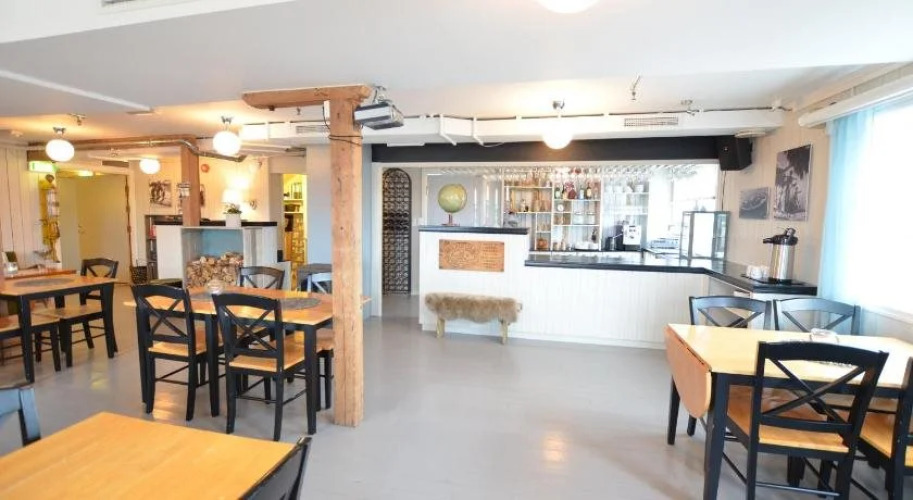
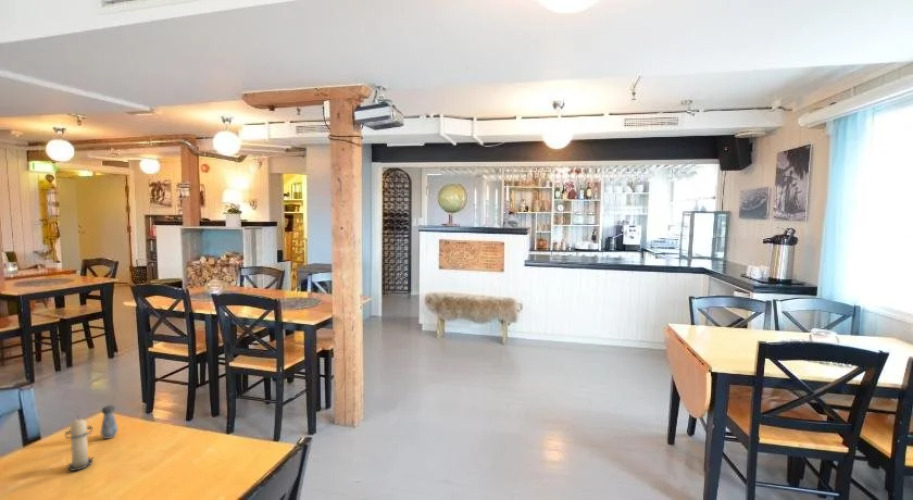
+ salt shaker (108, 421)
+ candle (79, 441)
